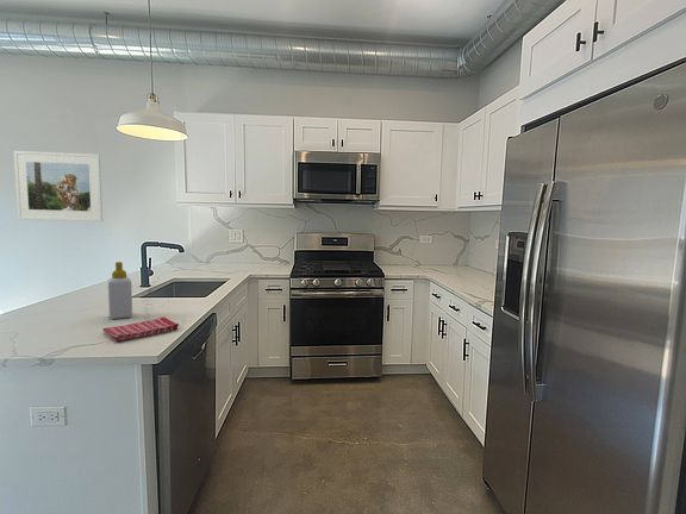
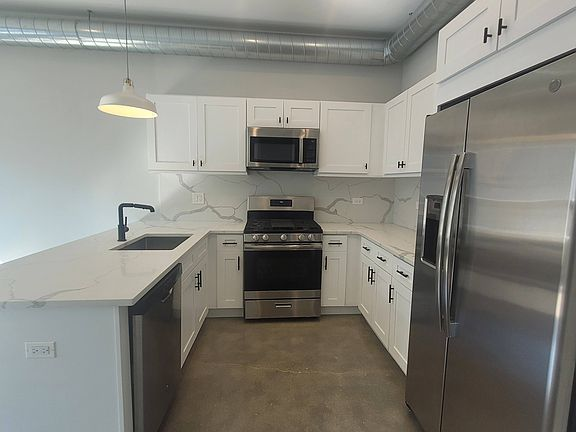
- dish towel (142, 327)
- soap bottle (119, 289)
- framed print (58, 187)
